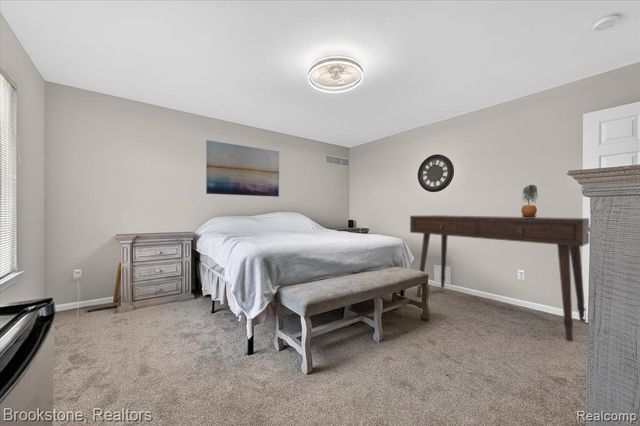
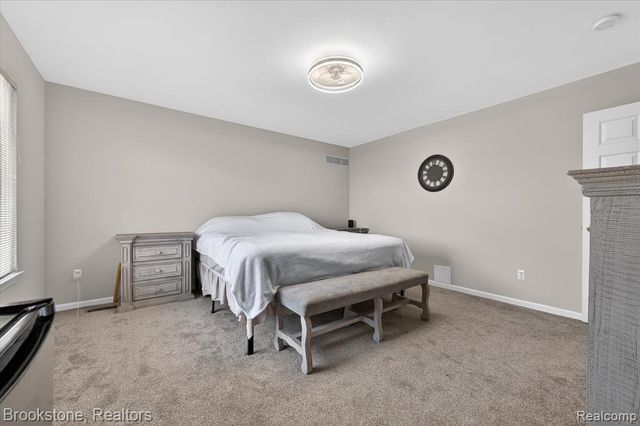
- desk (495, 239)
- wall art (245, 170)
- potted plant (529, 200)
